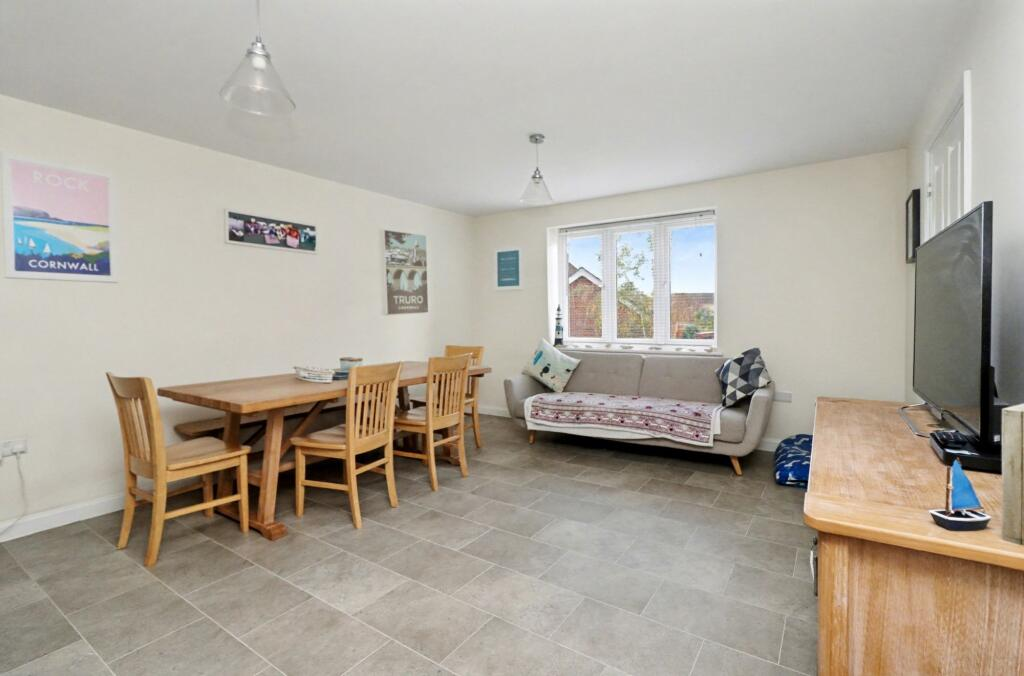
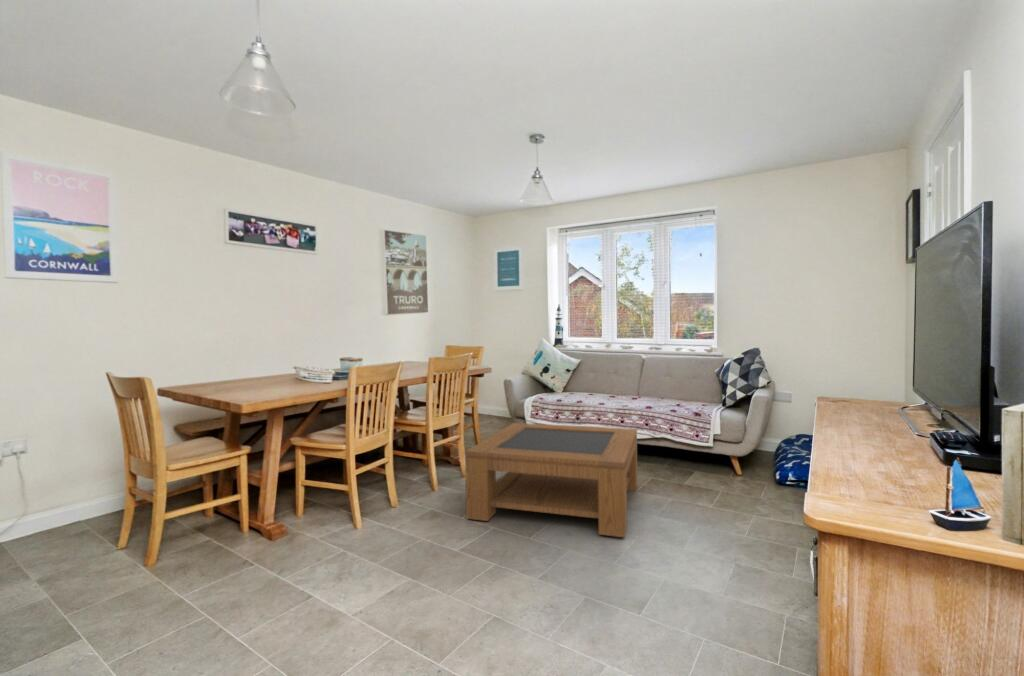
+ coffee table (559, 469)
